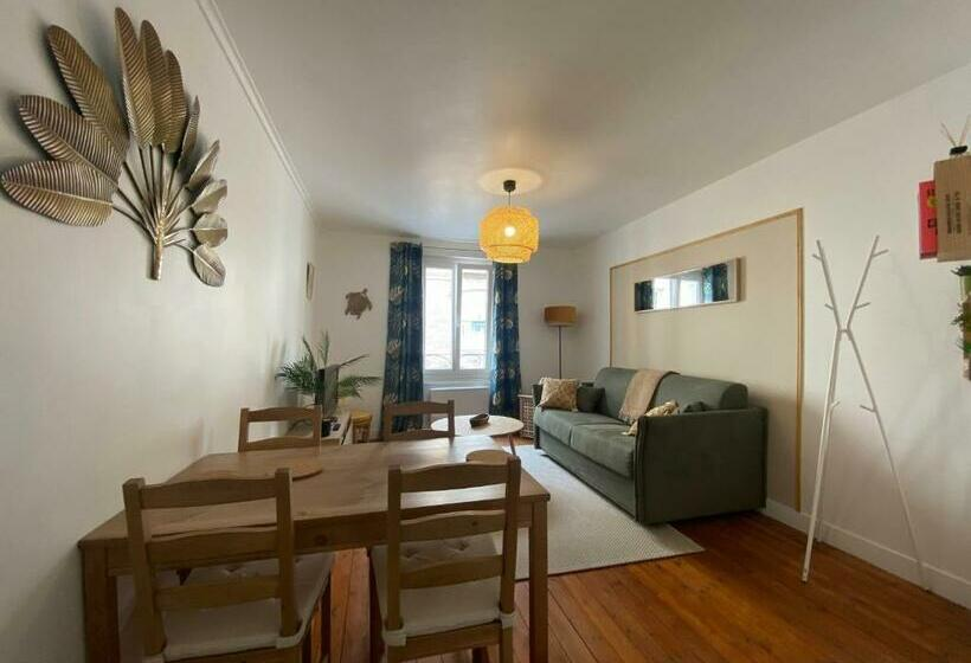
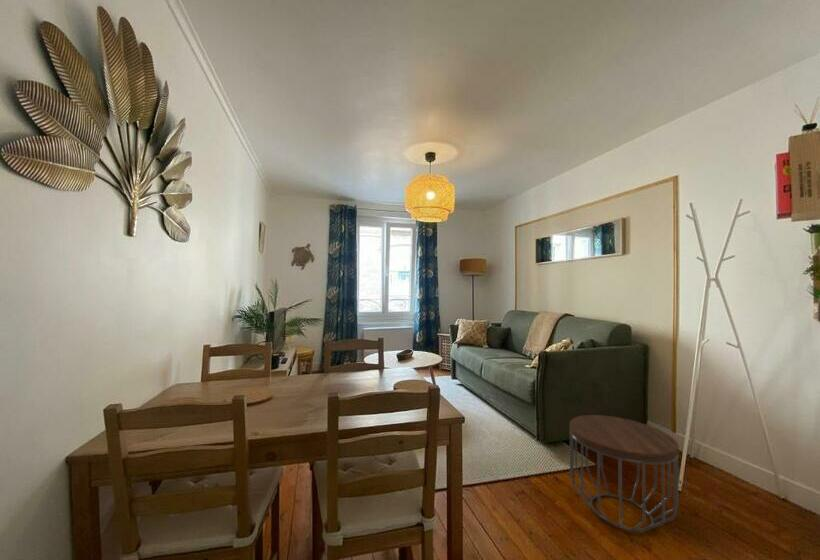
+ side table (620, 471)
